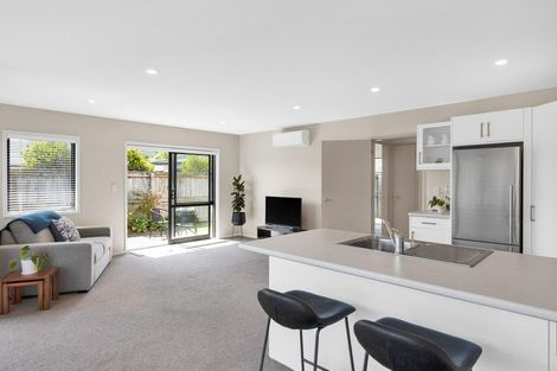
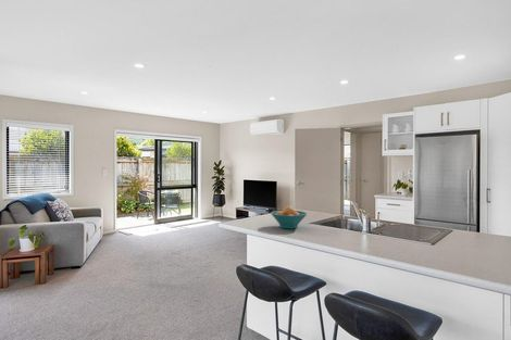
+ fruit bowl (288, 216)
